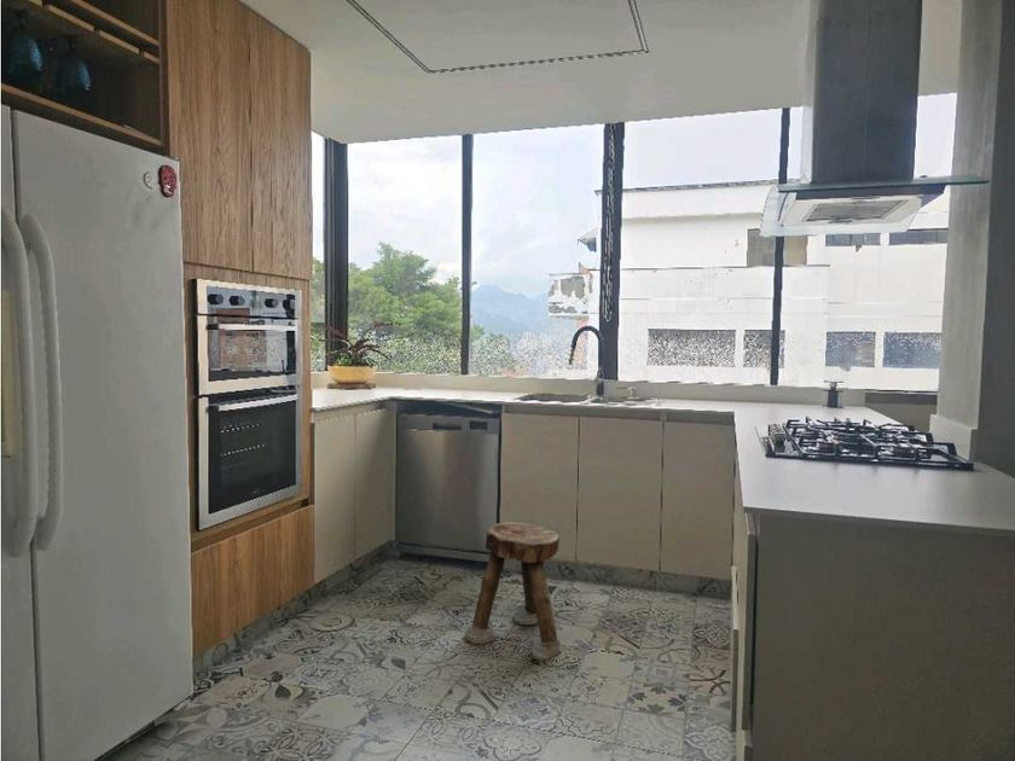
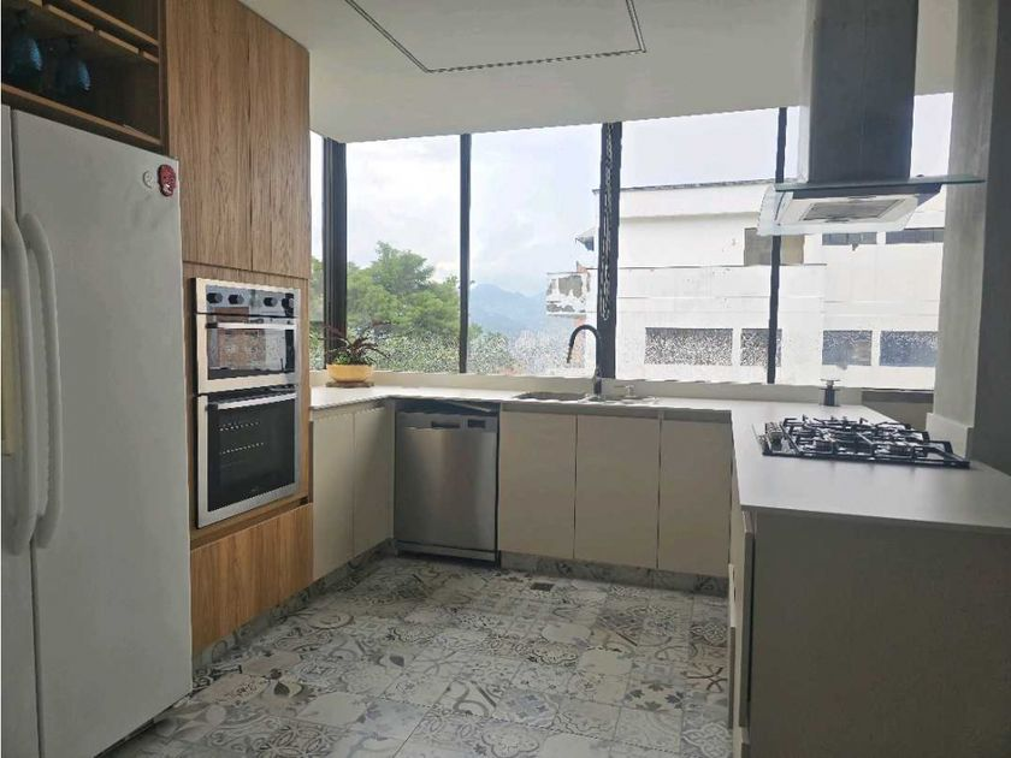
- stool (524, 583)
